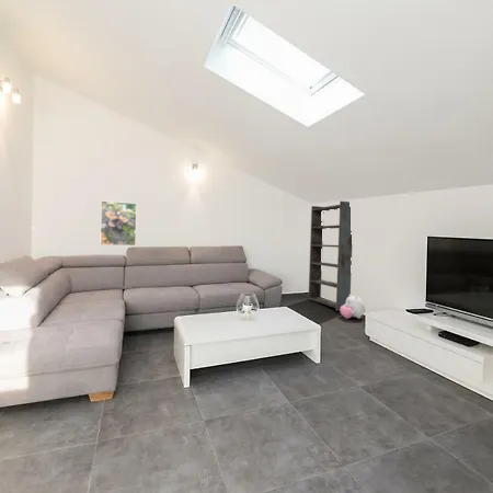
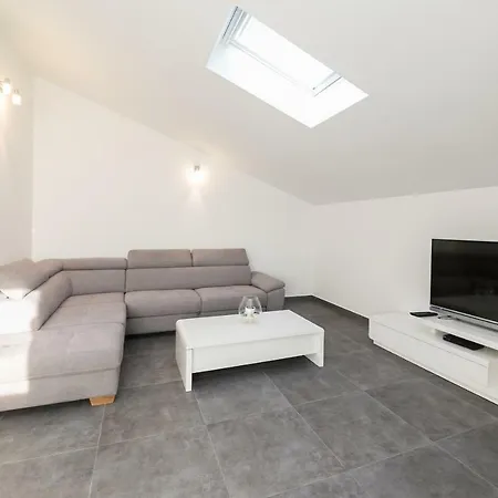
- bookshelf (329, 263)
- plush toy (352, 306)
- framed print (118, 223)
